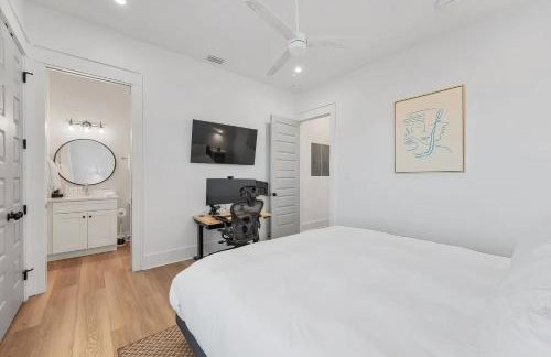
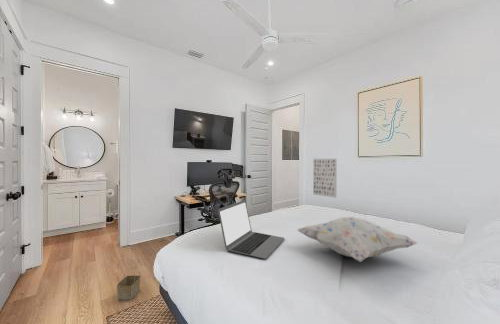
+ wall art (324, 177)
+ decorative pillow (353, 236)
+ basket (129, 276)
+ laptop (250, 225)
